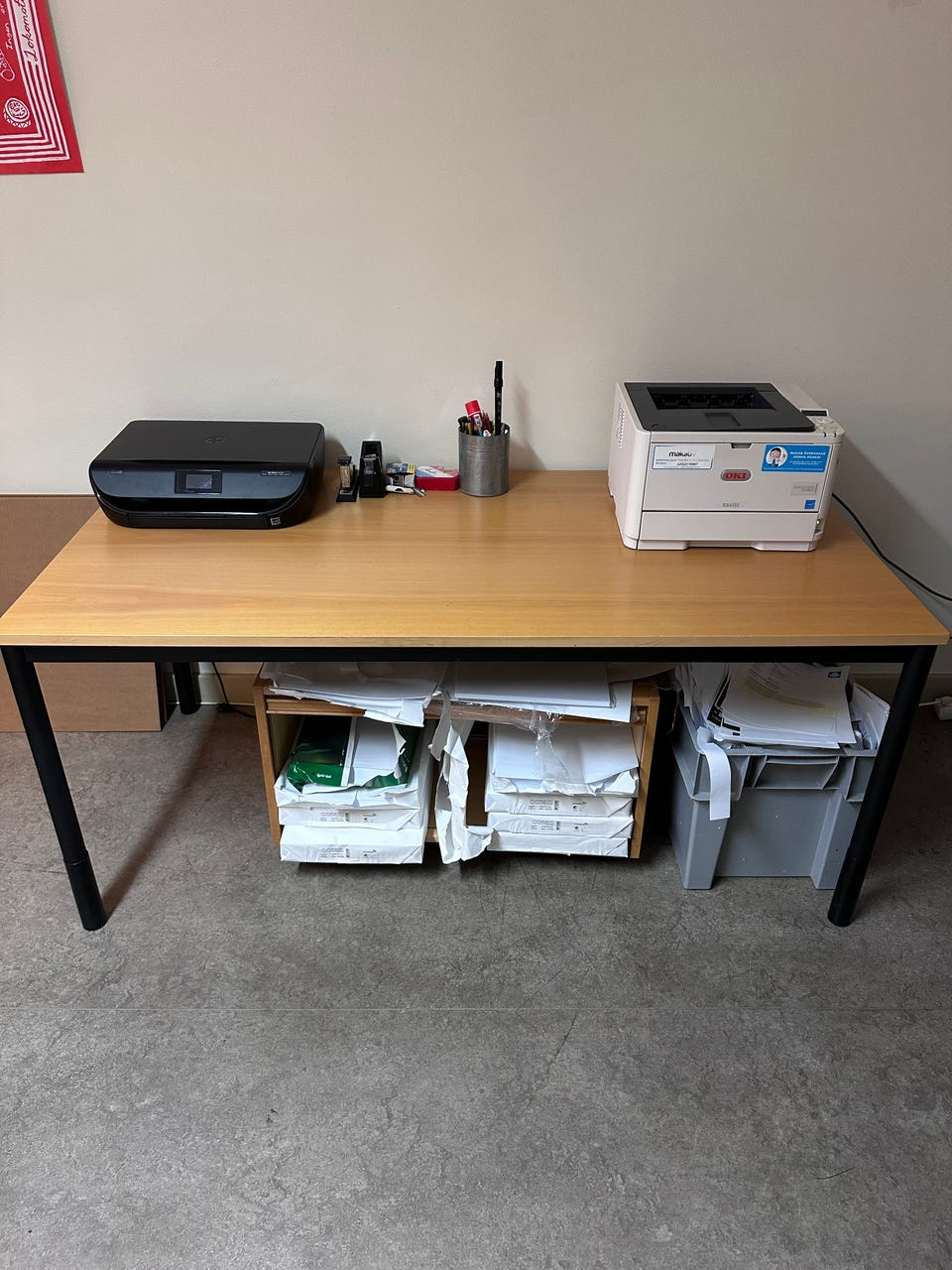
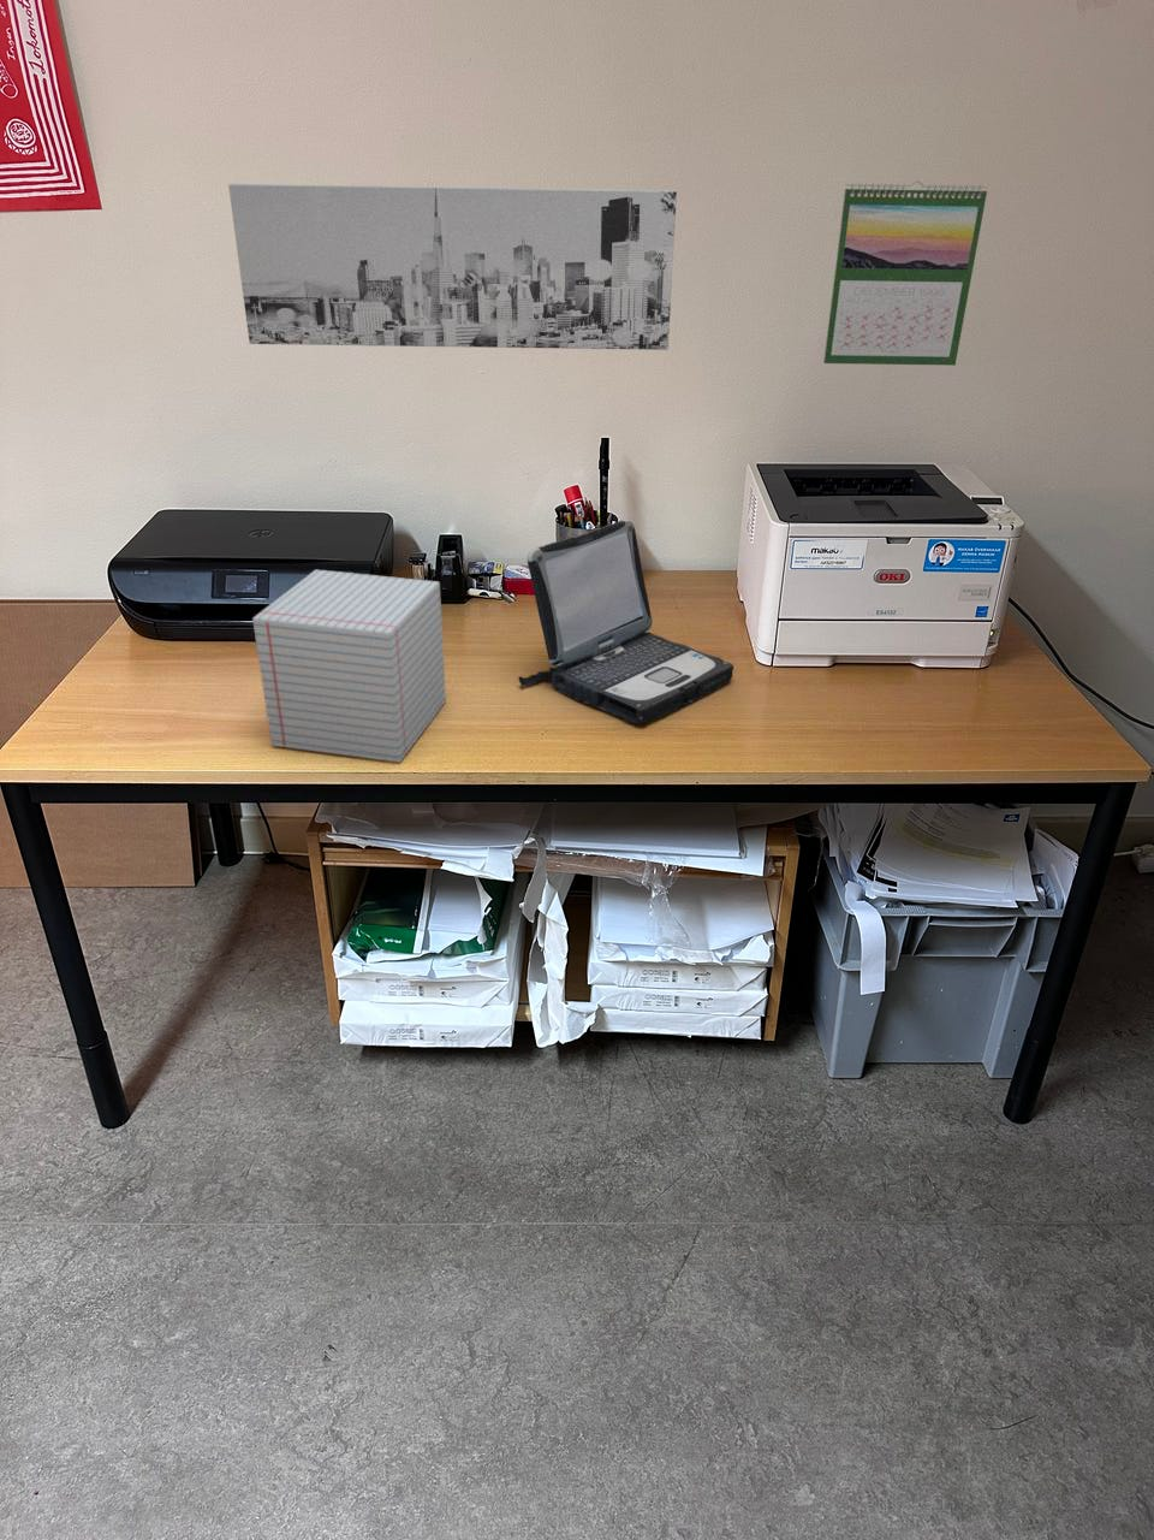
+ calendar (903, 275)
+ wall art (457, 268)
+ laptop (628, 616)
+ notepad (356, 663)
